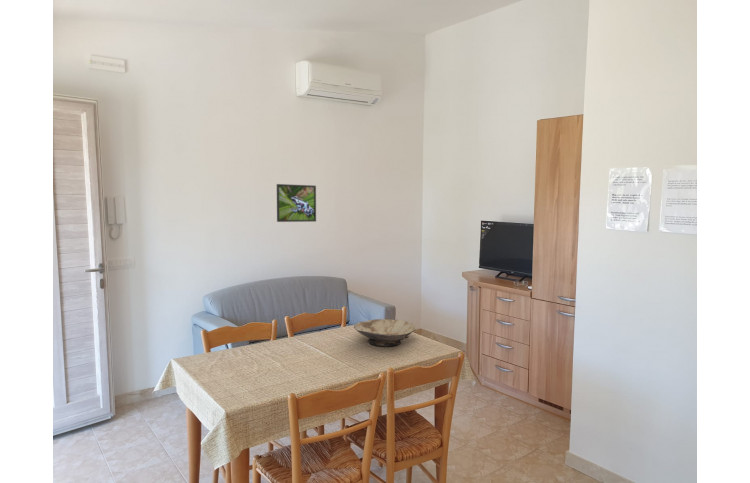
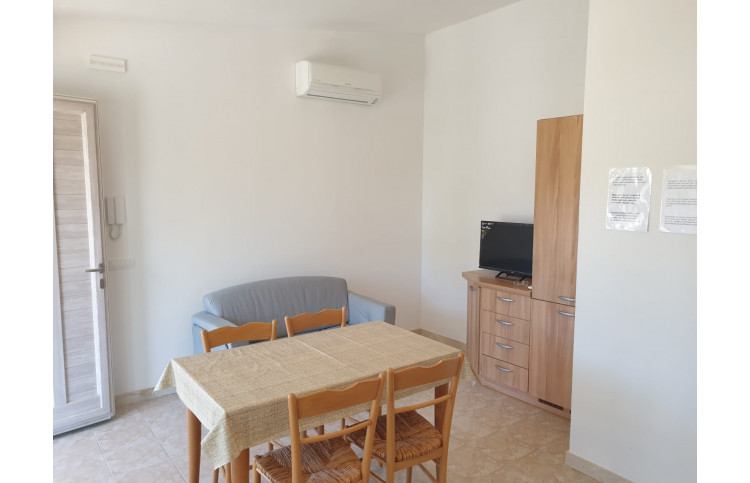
- bowl (384, 333)
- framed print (296, 203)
